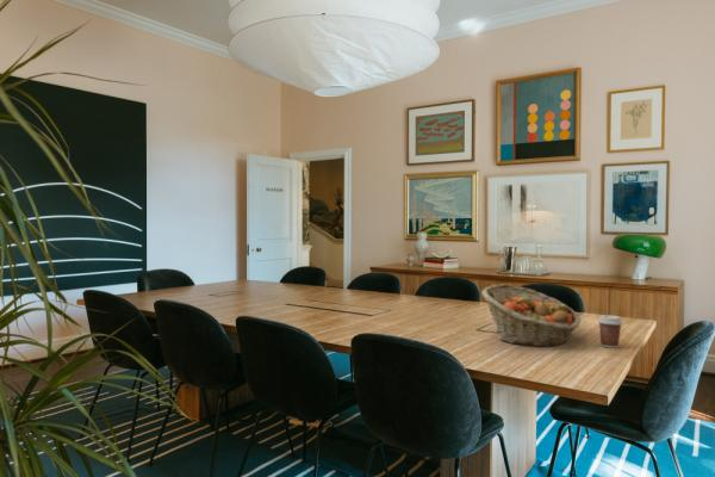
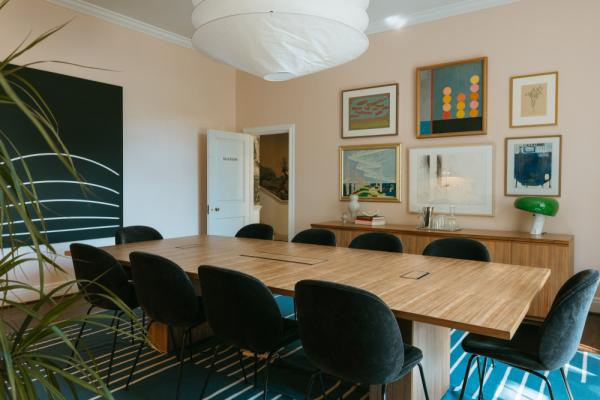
- fruit basket (529, 312)
- coffee cup (609, 330)
